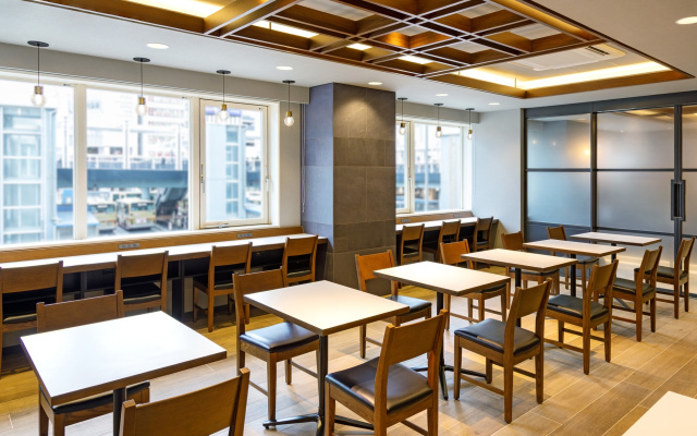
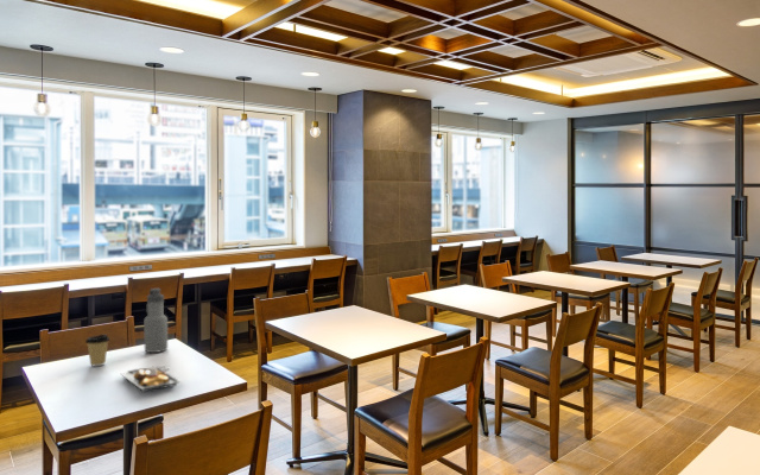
+ plate (153, 373)
+ water bottle (156, 319)
+ coffee cup (97, 350)
